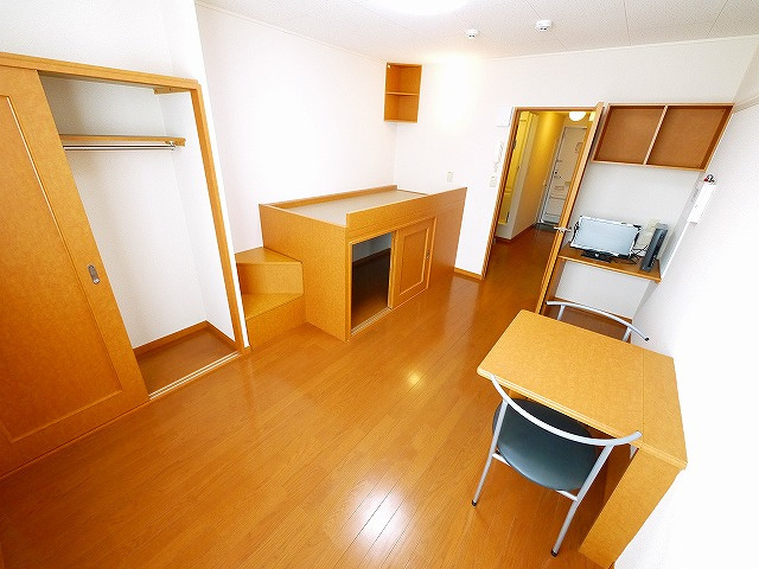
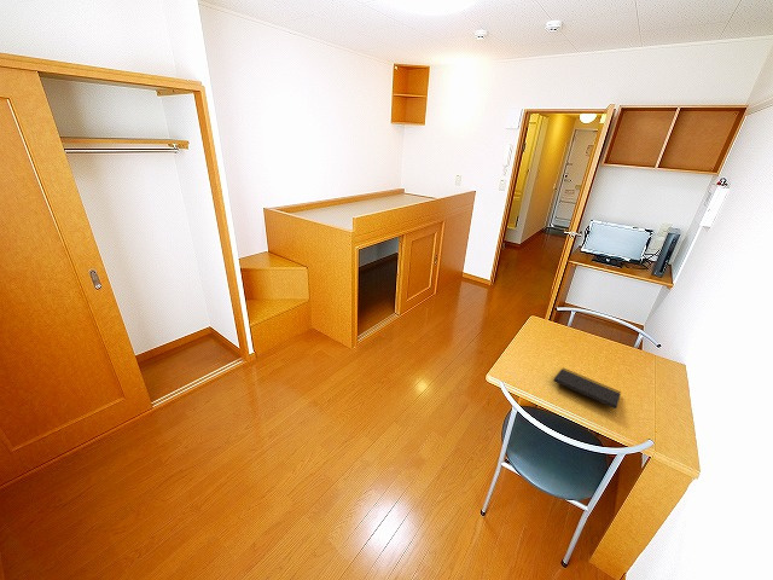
+ notepad (586, 385)
